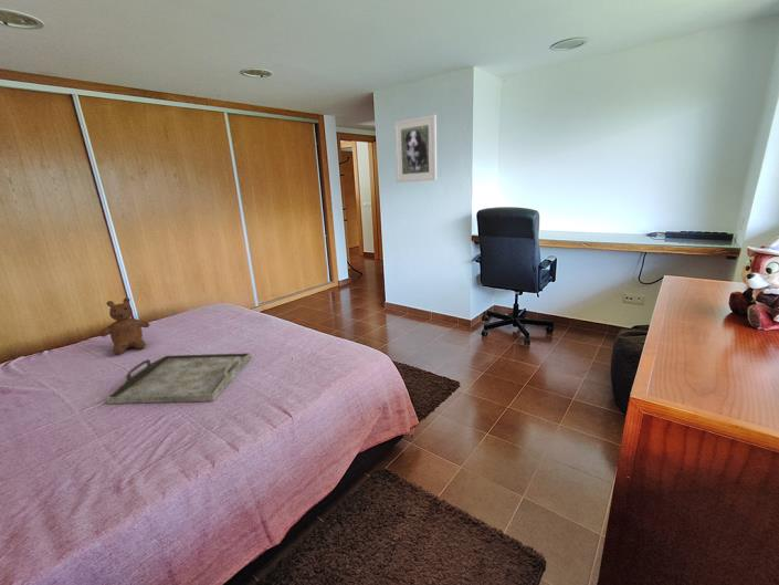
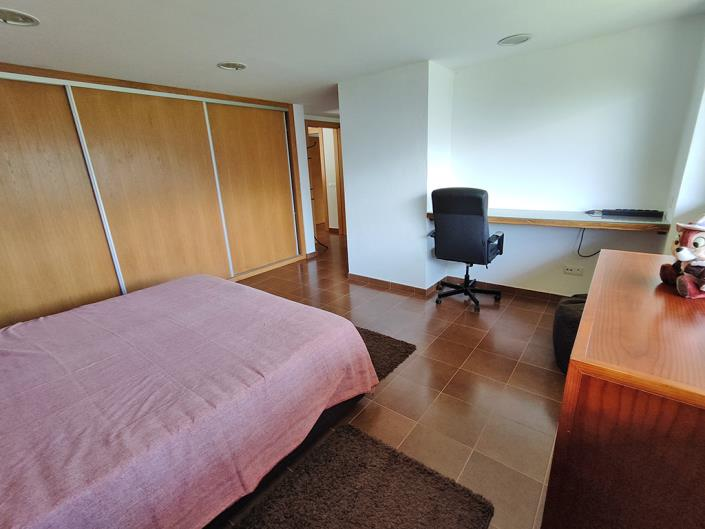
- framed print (414, 150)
- teddy bear (124, 324)
- serving tray (186, 370)
